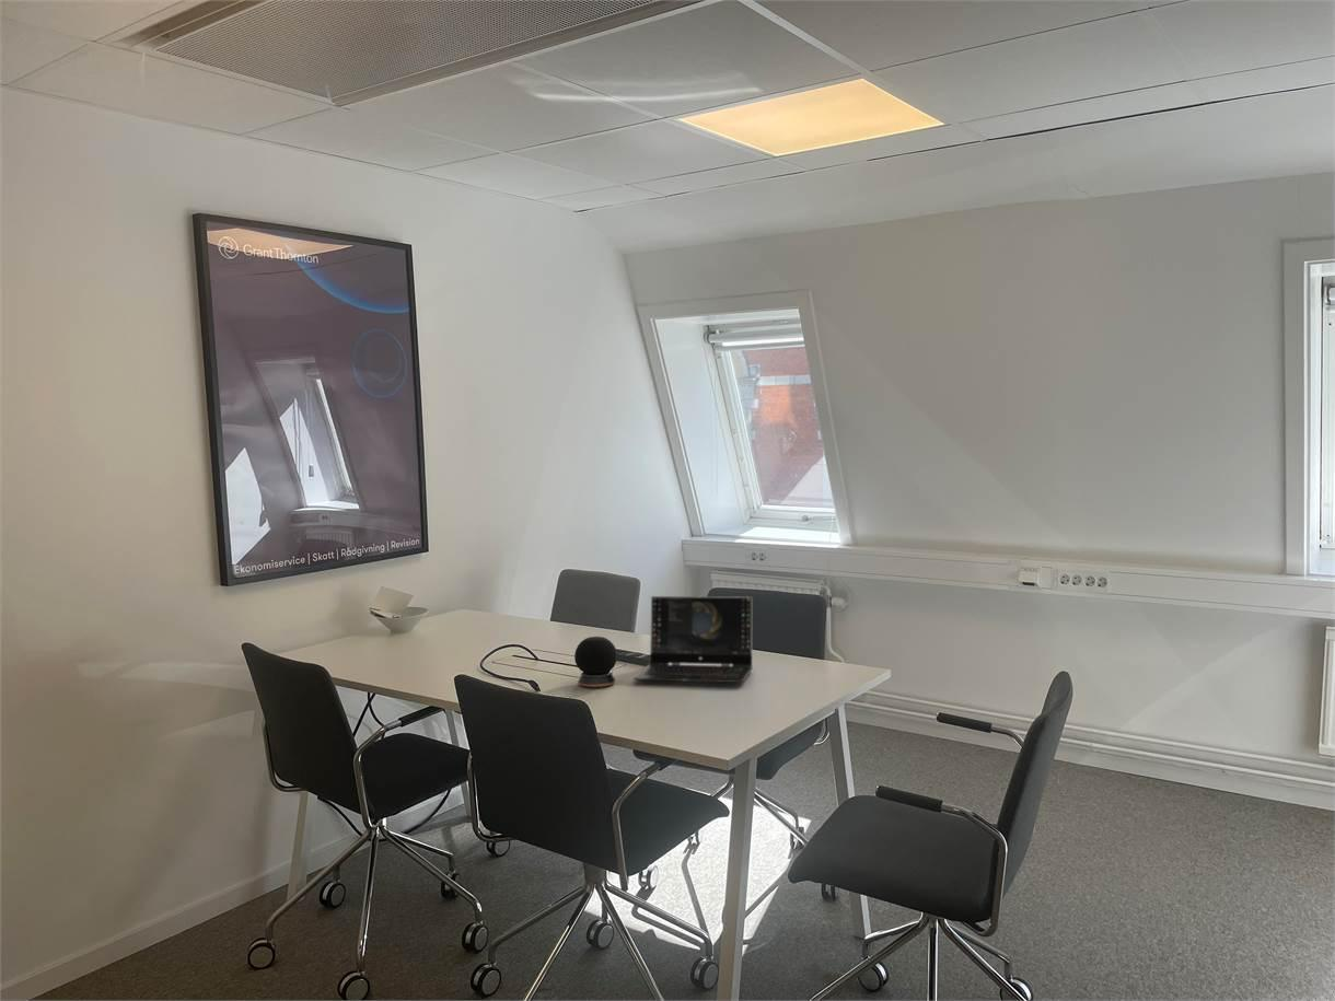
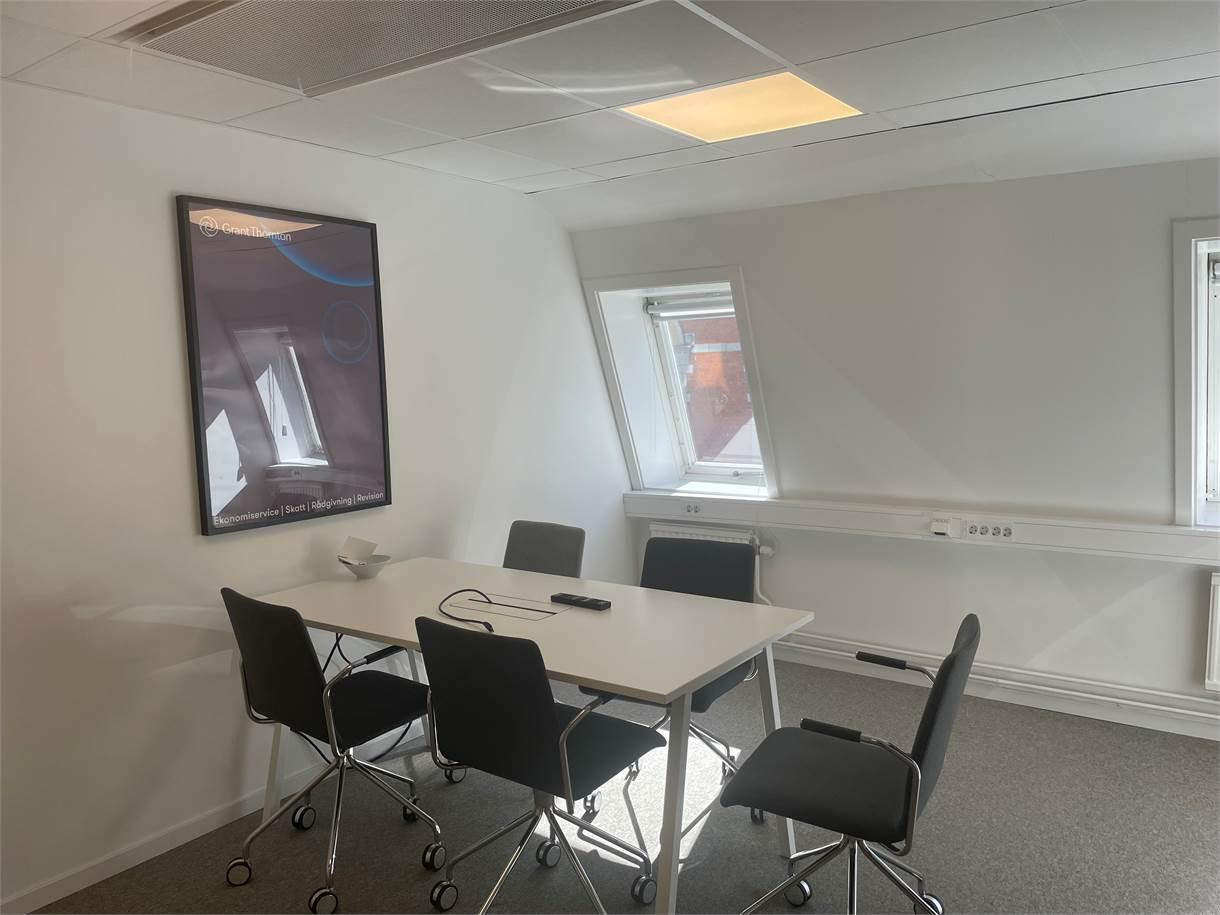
- laptop computer (694, 639)
- speaker (595, 660)
